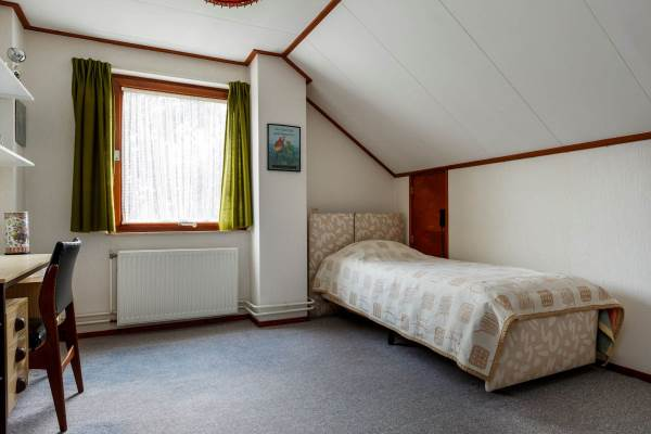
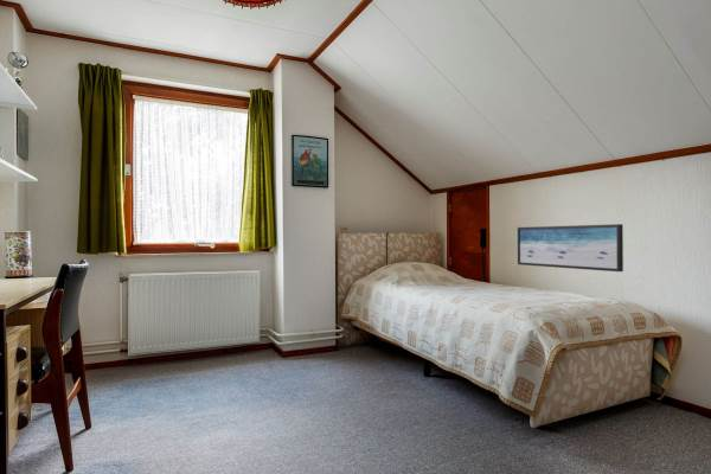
+ wall art (563, 246)
